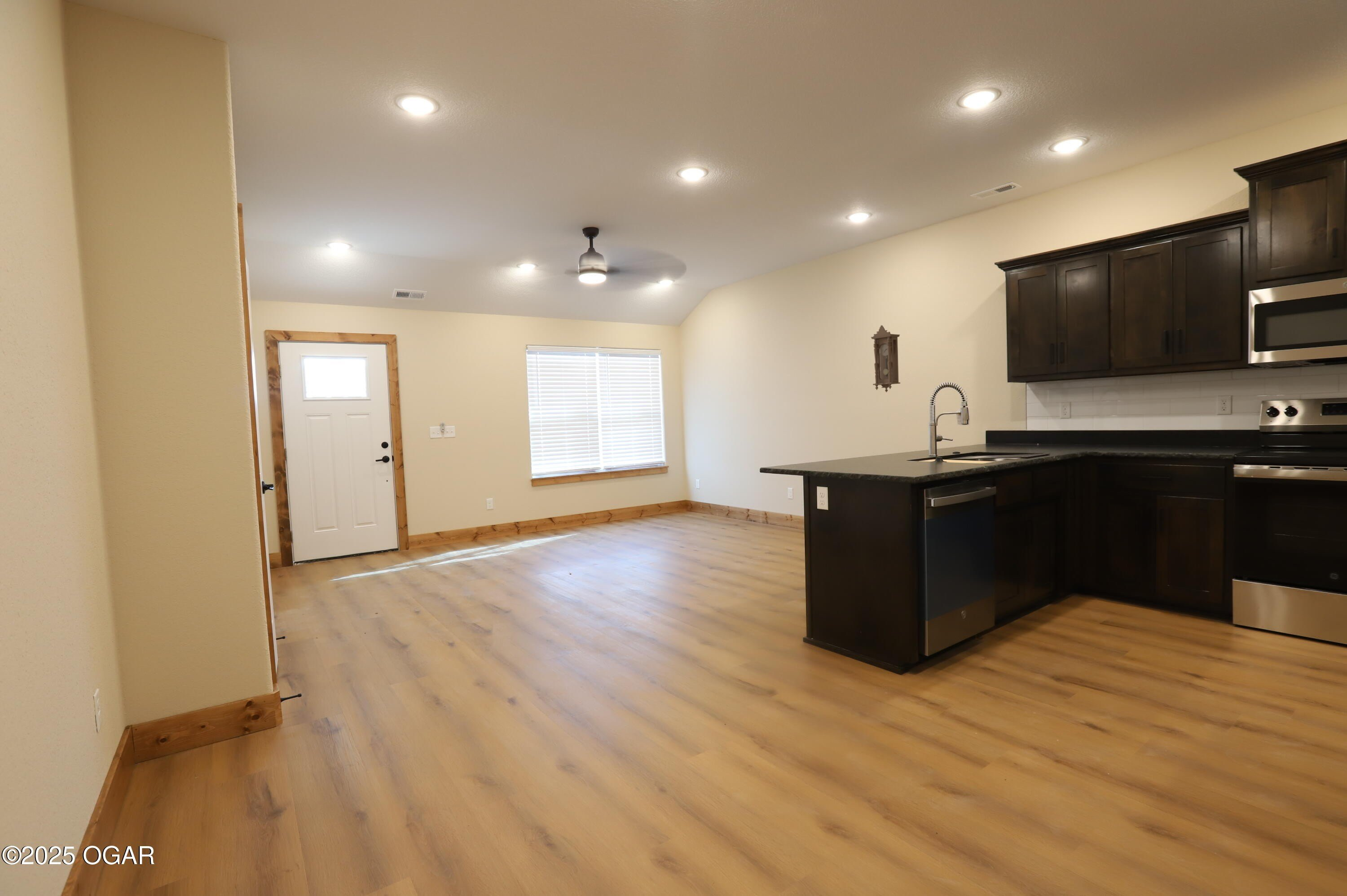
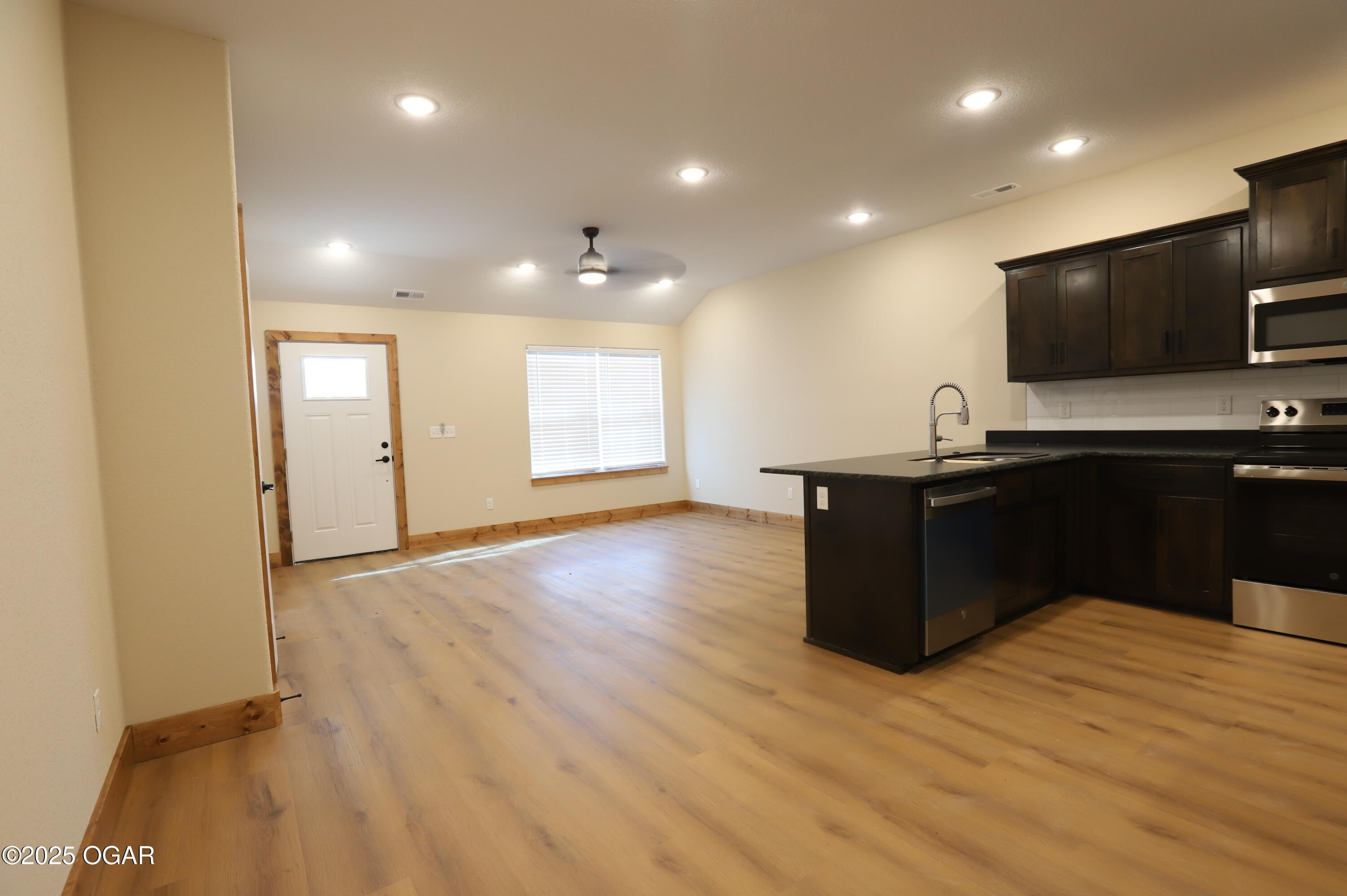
- pendulum clock (885, 359)
